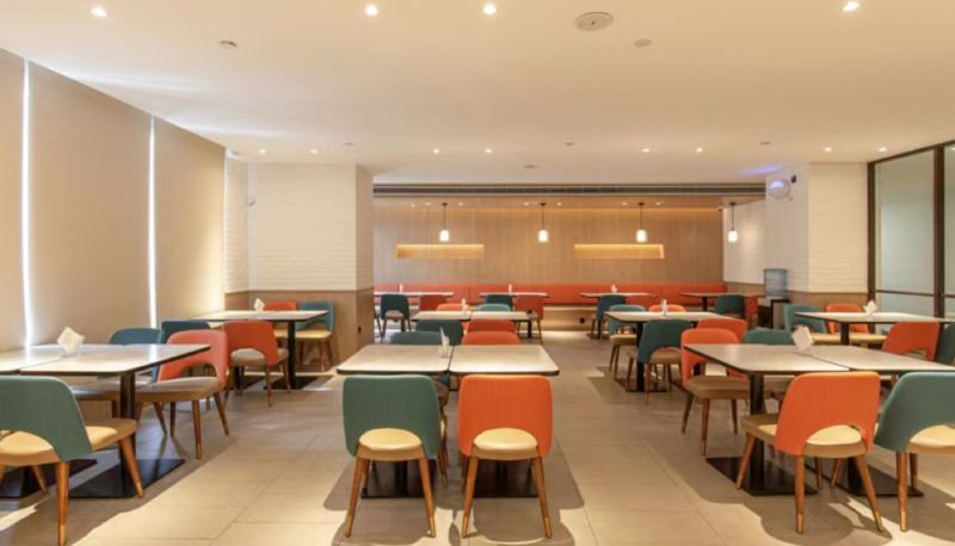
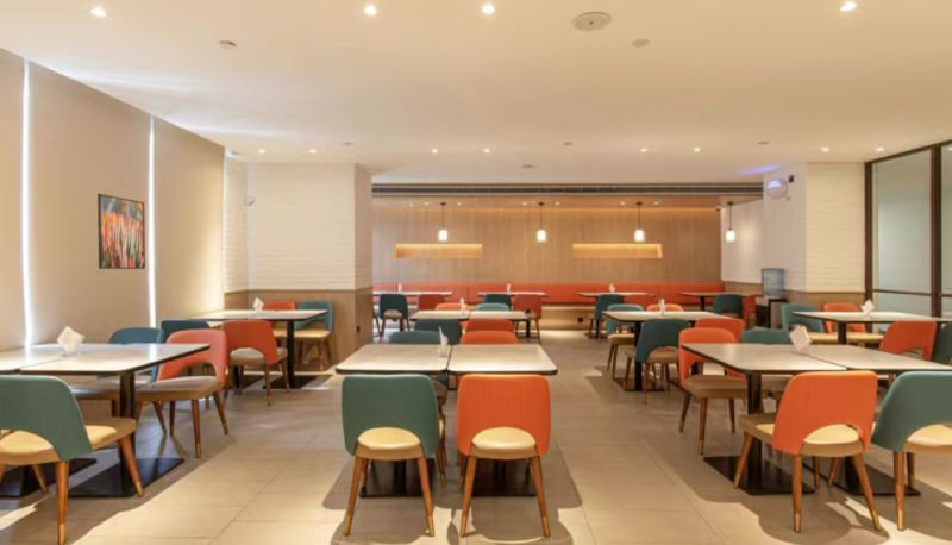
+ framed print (123, 233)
